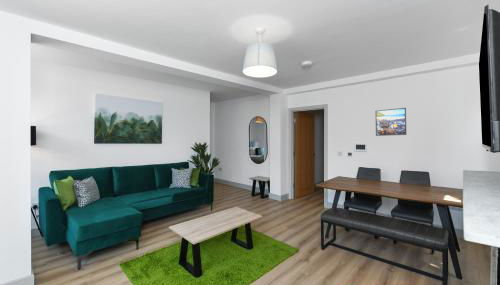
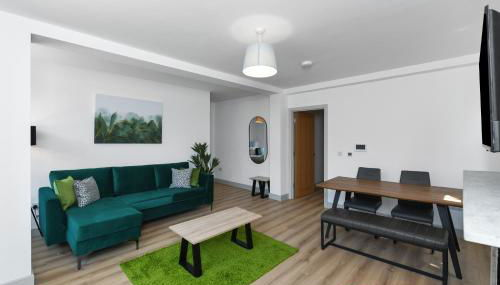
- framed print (390, 122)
